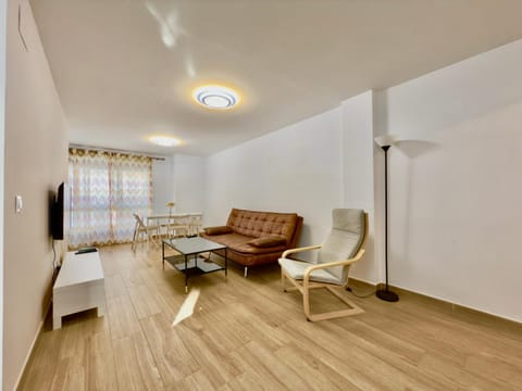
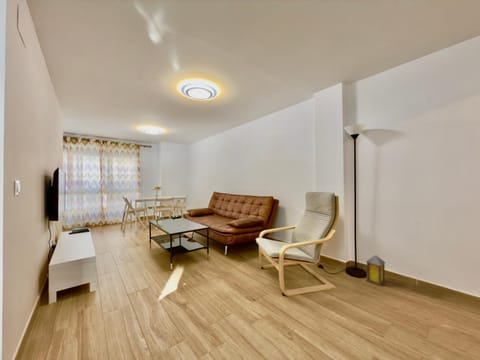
+ lantern (375, 268)
